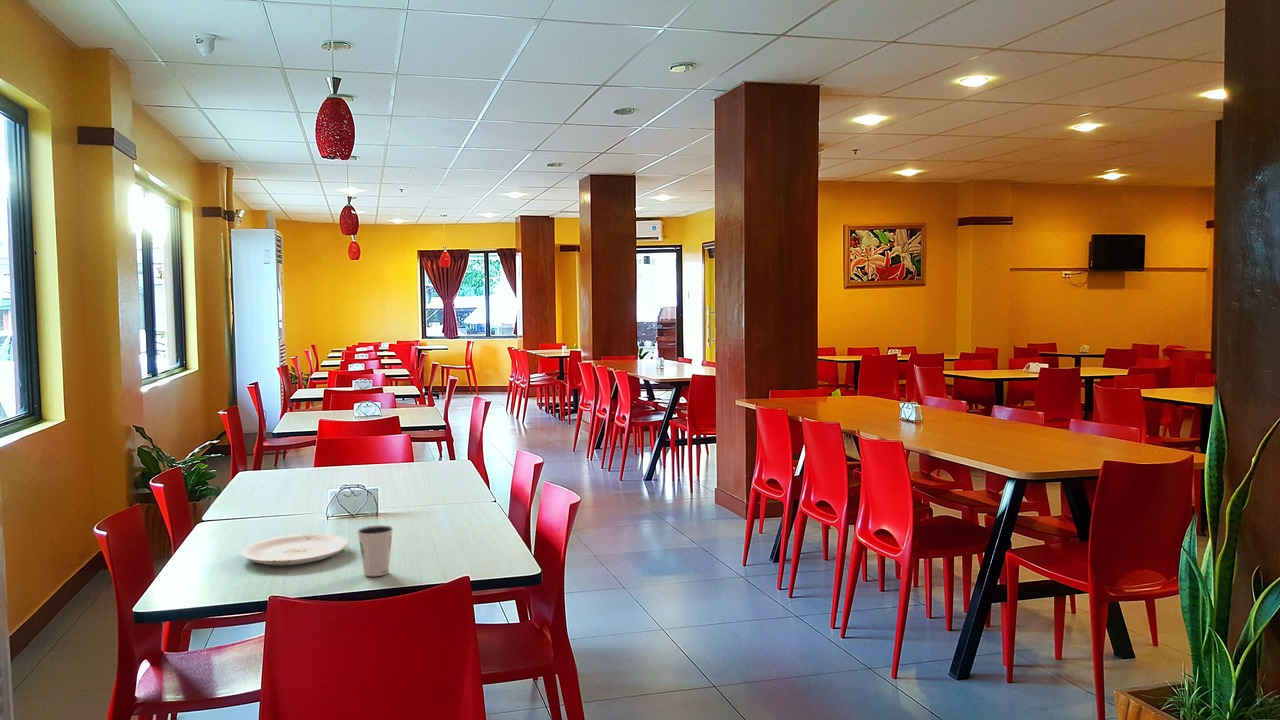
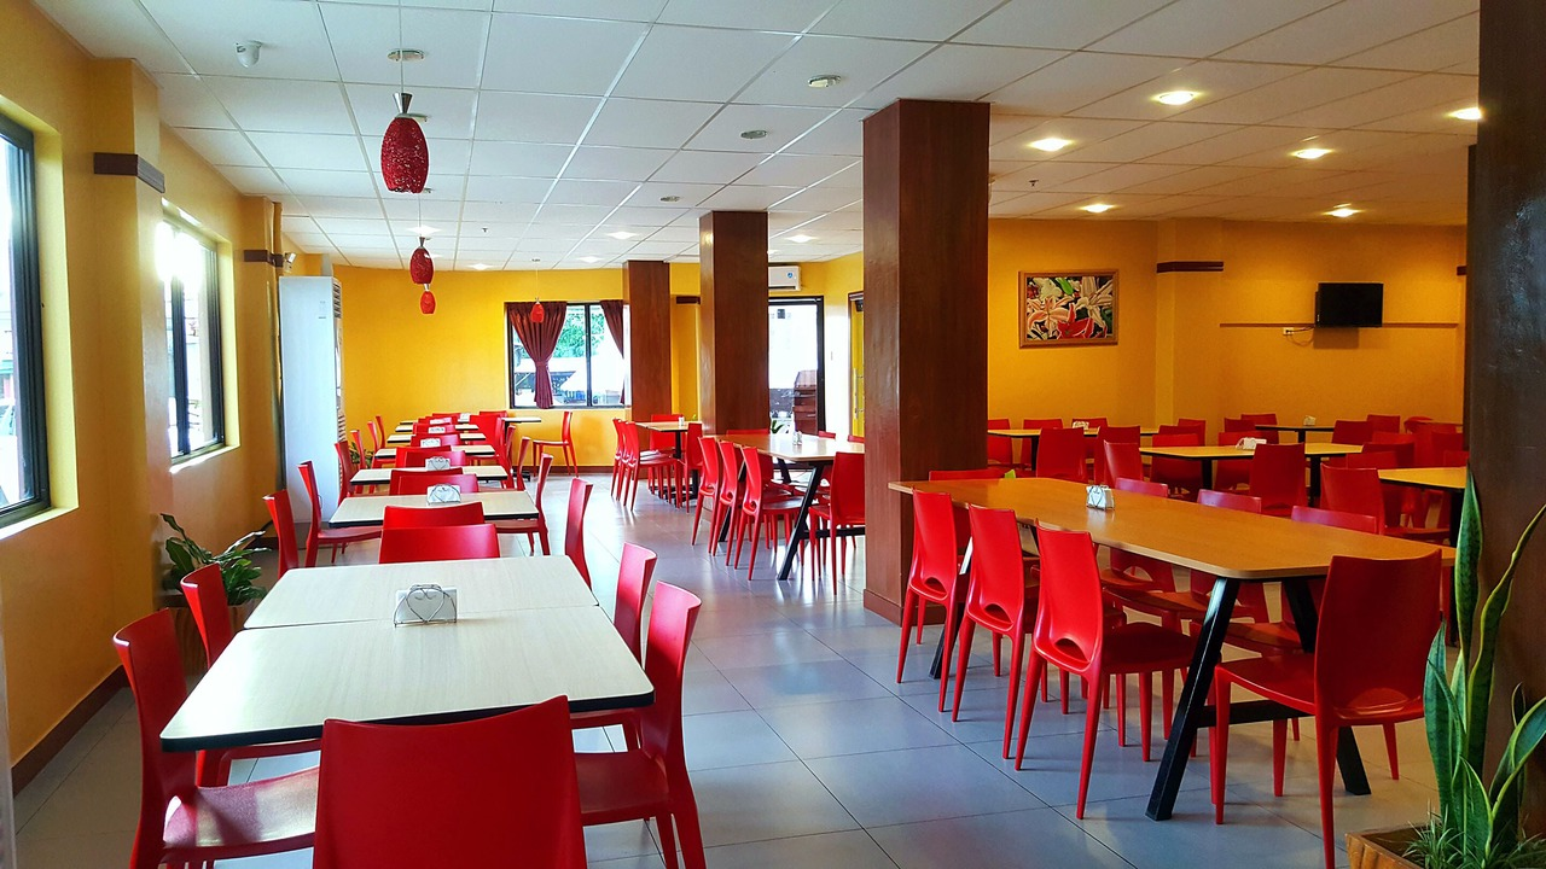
- plate (296, 550)
- dixie cup (375, 551)
